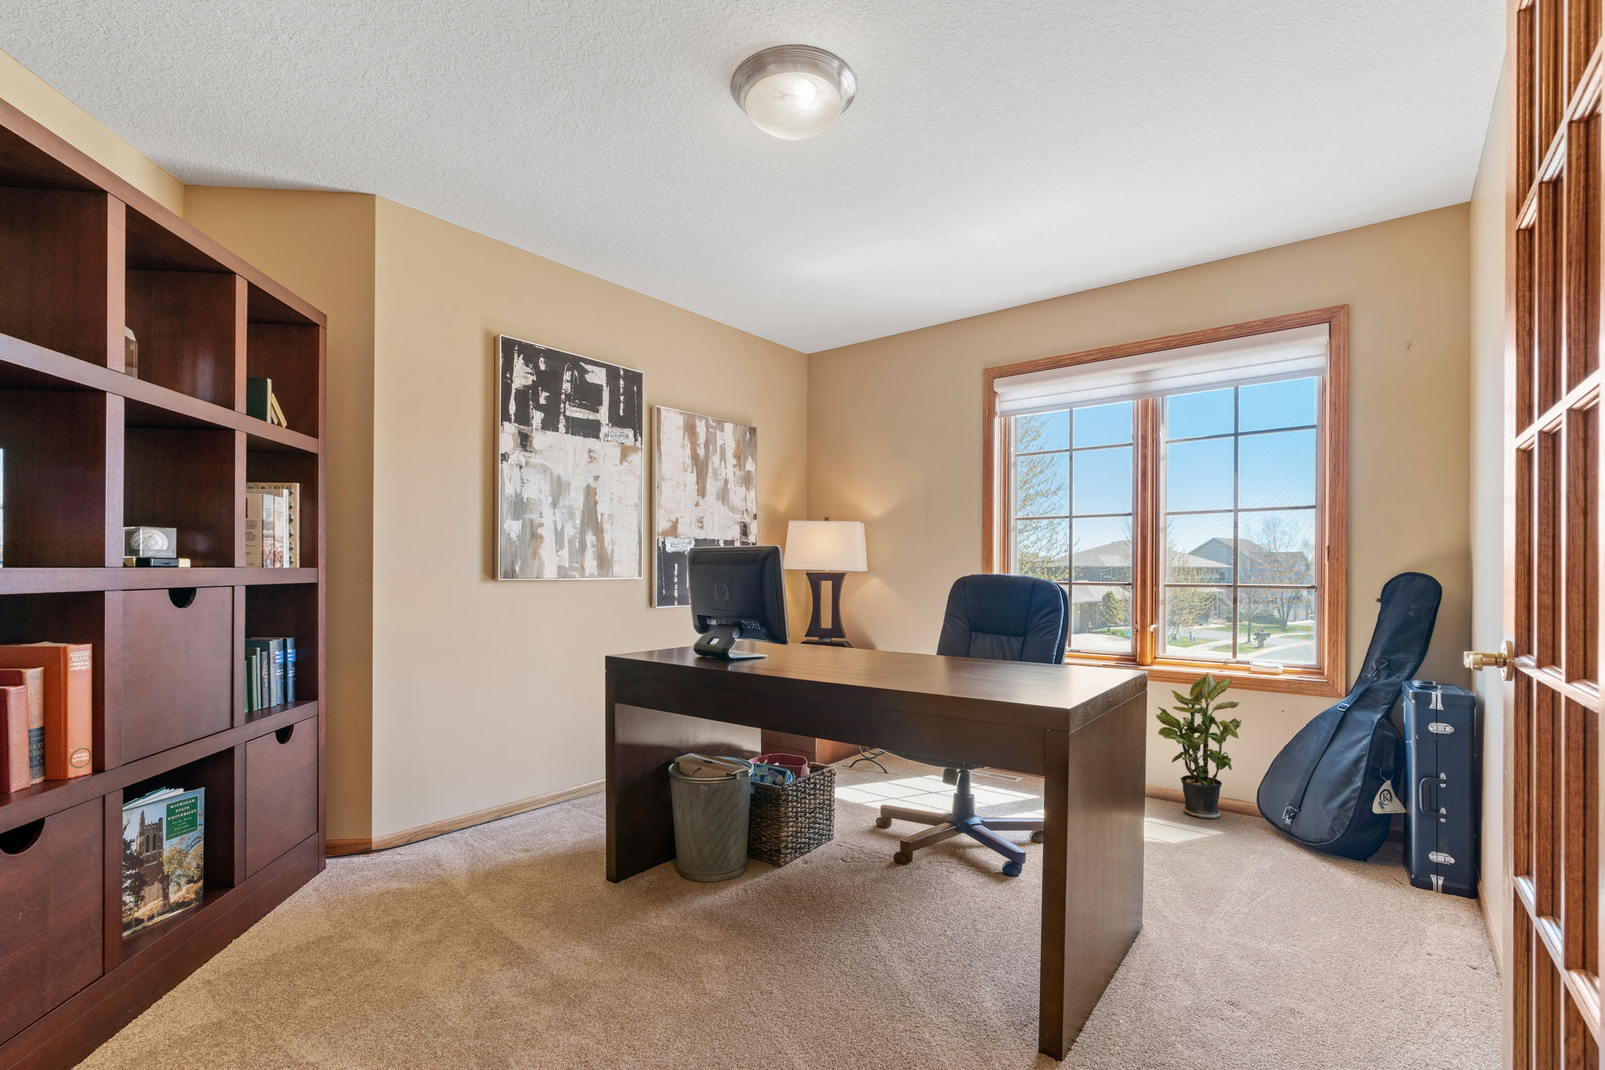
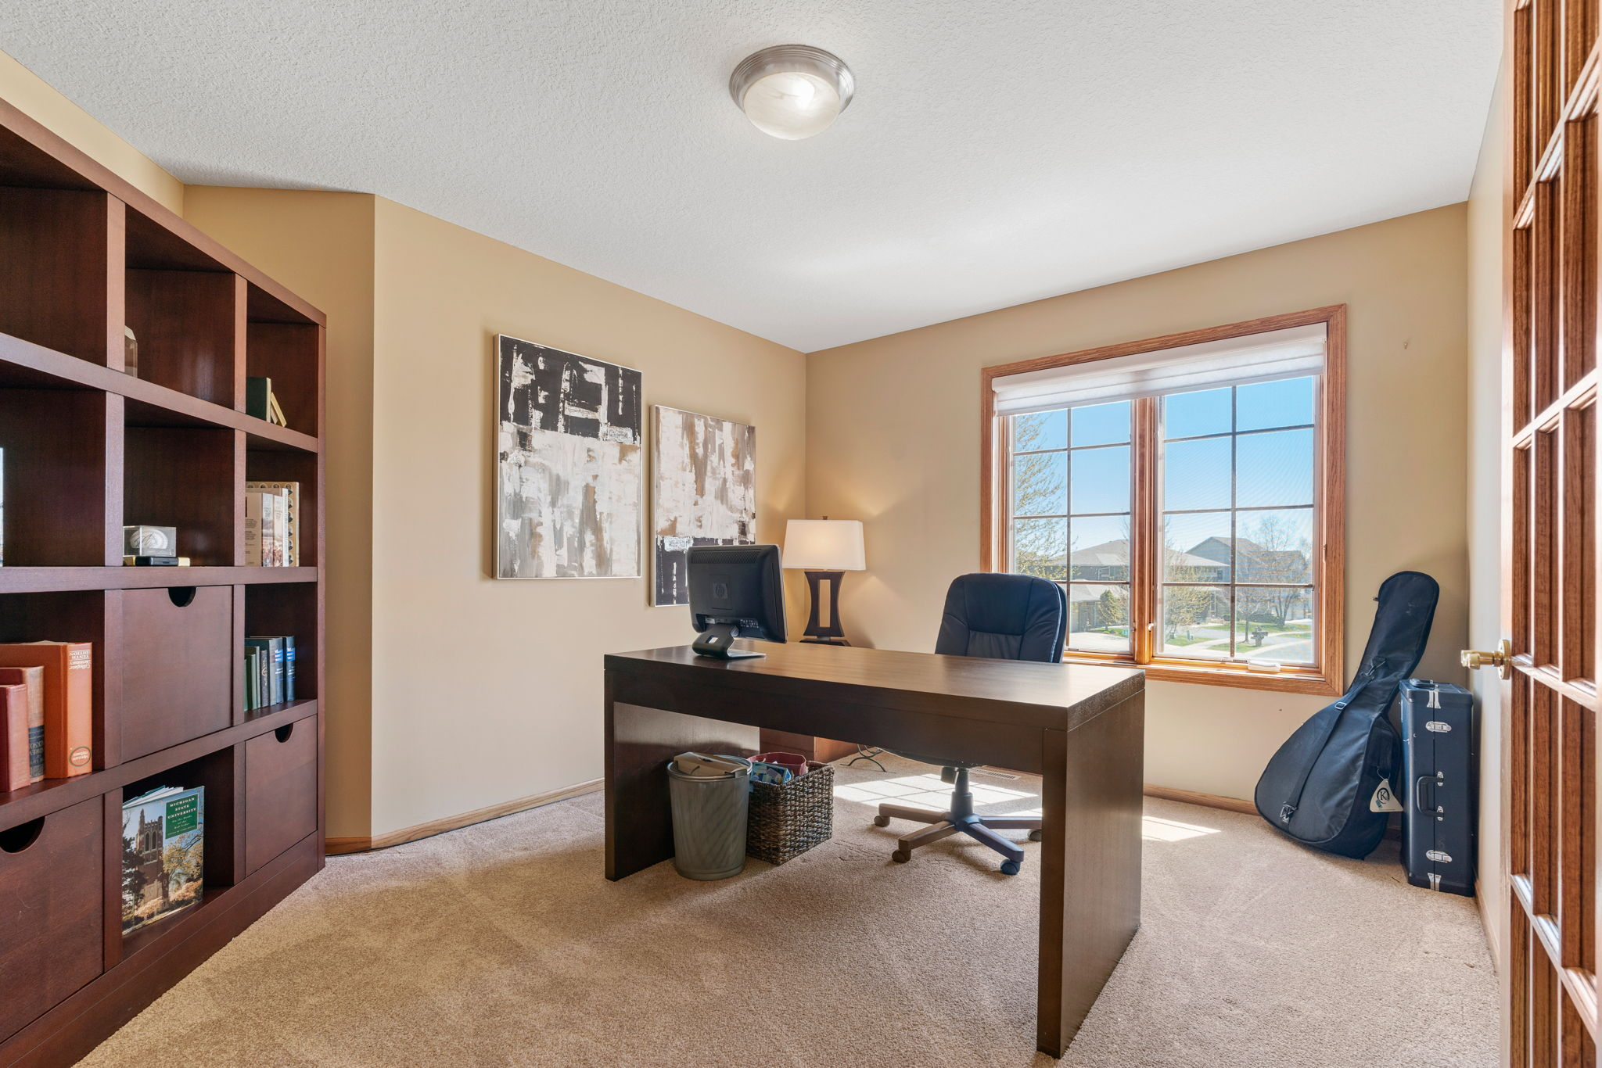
- potted plant (1198, 743)
